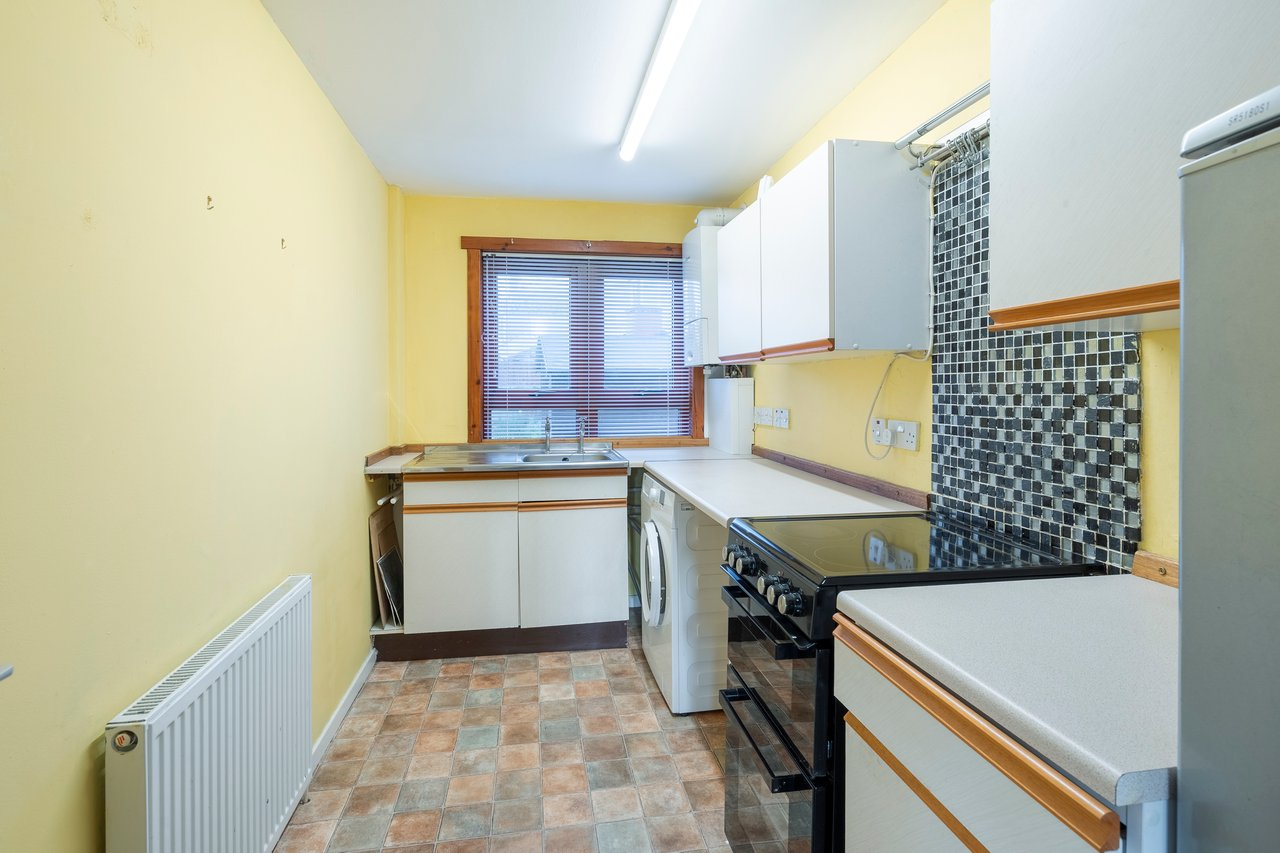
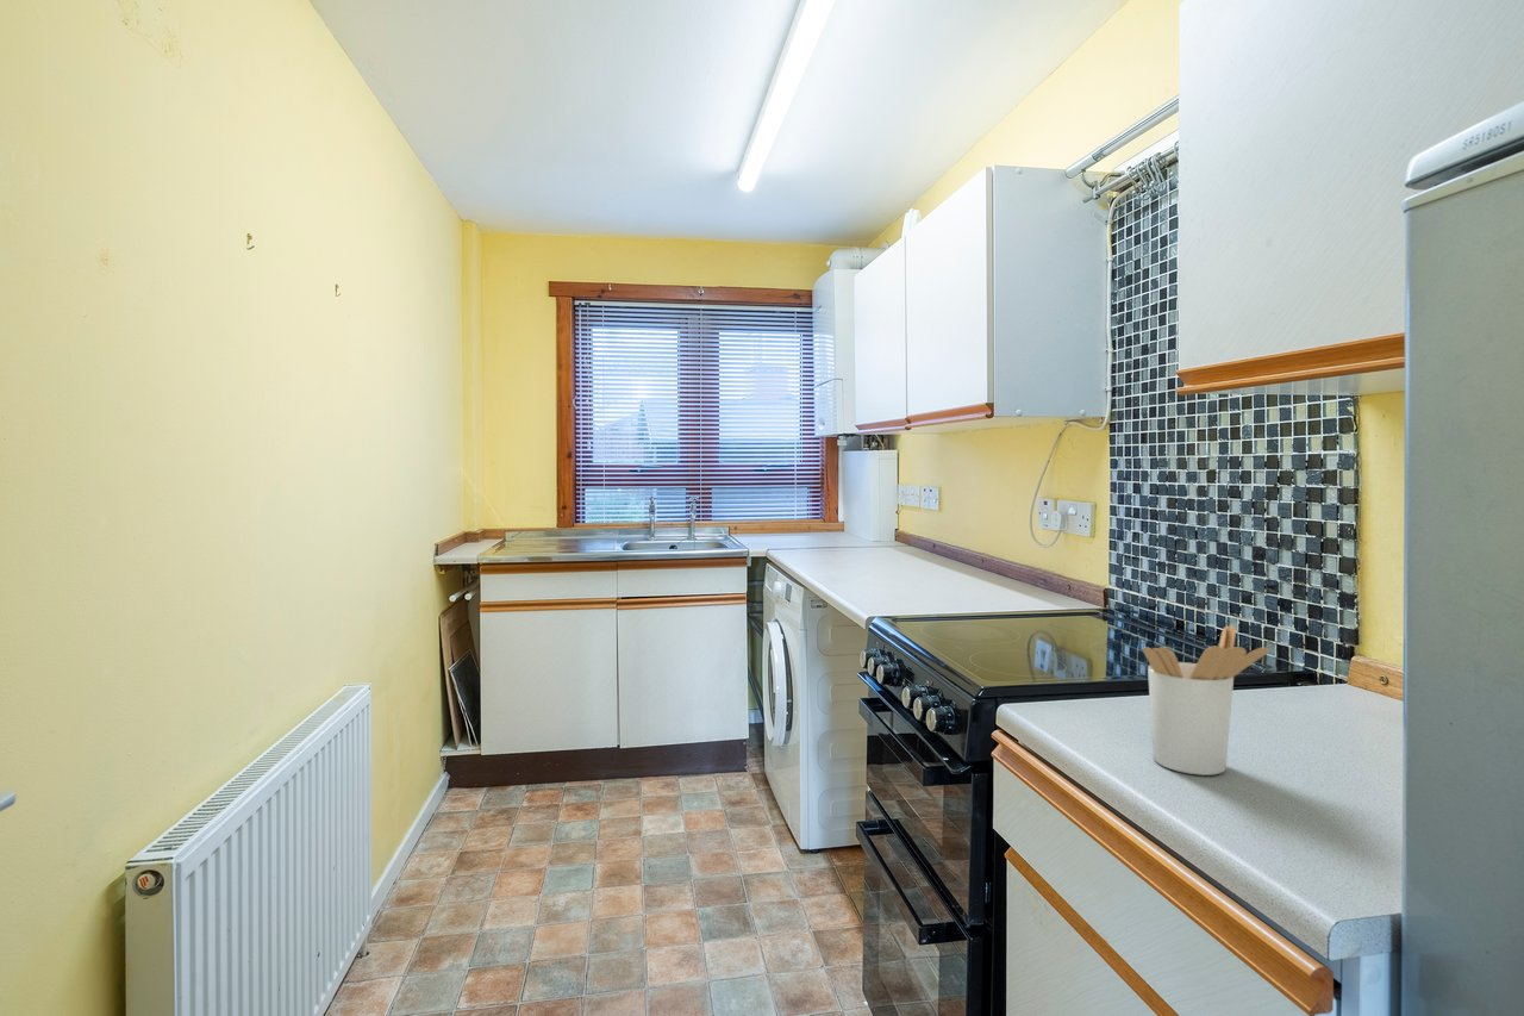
+ utensil holder (1204, 699)
